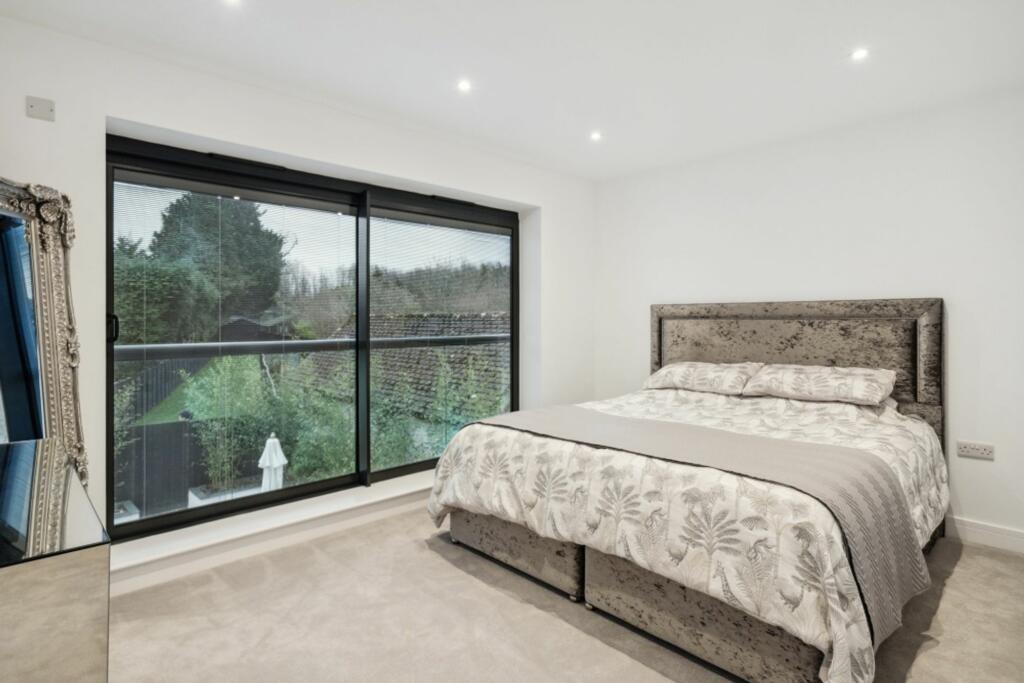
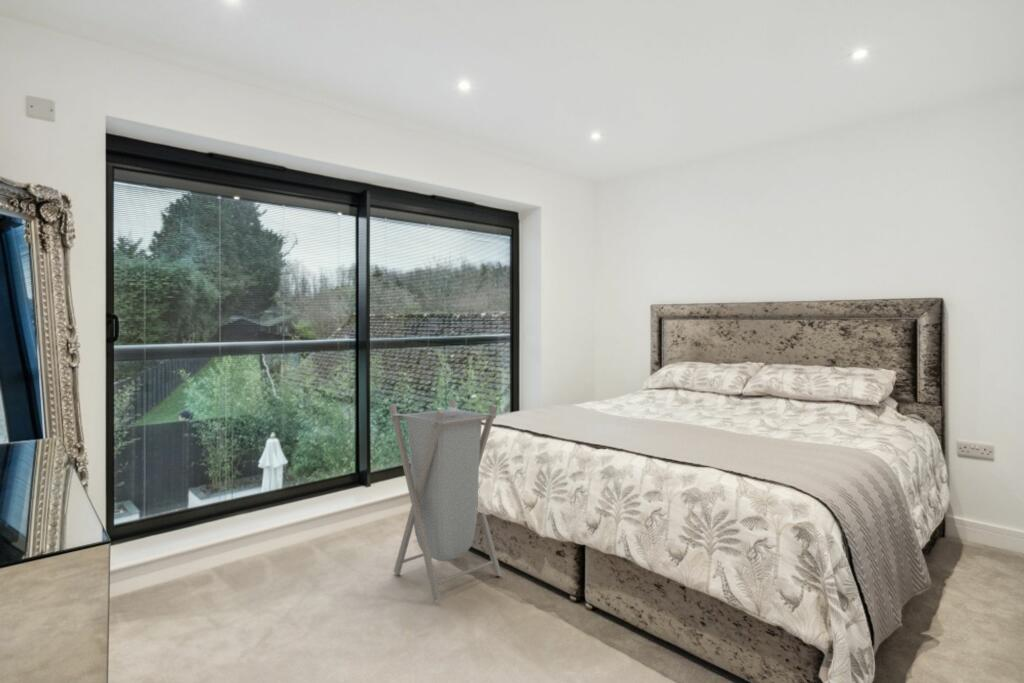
+ laundry hamper (445, 489)
